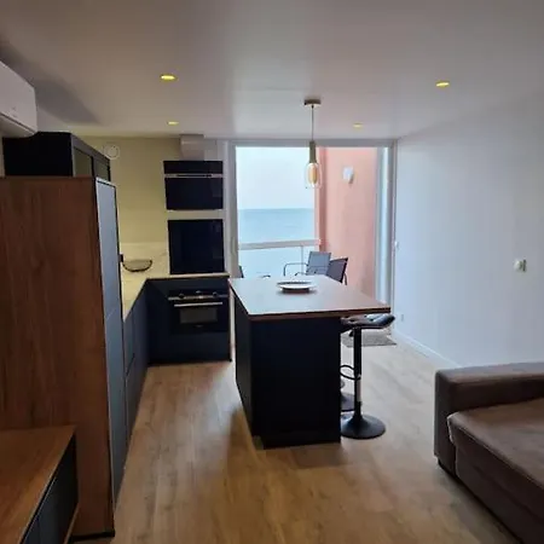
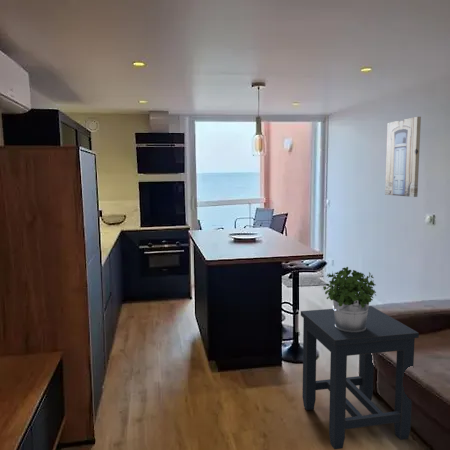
+ potted plant (348, 298)
+ wall art (401, 158)
+ side table (356, 376)
